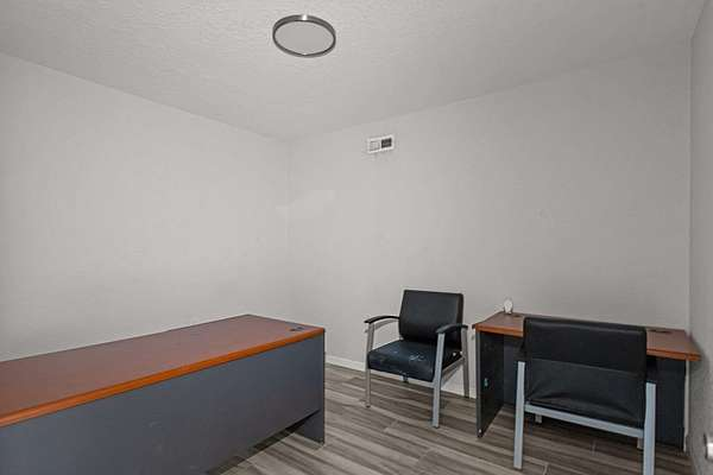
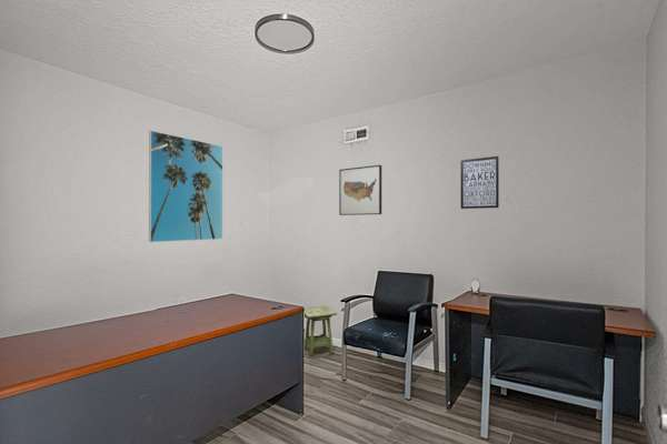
+ wall art (359, 191)
+ side table (313, 330)
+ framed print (189, 190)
+ wall art (479, 183)
